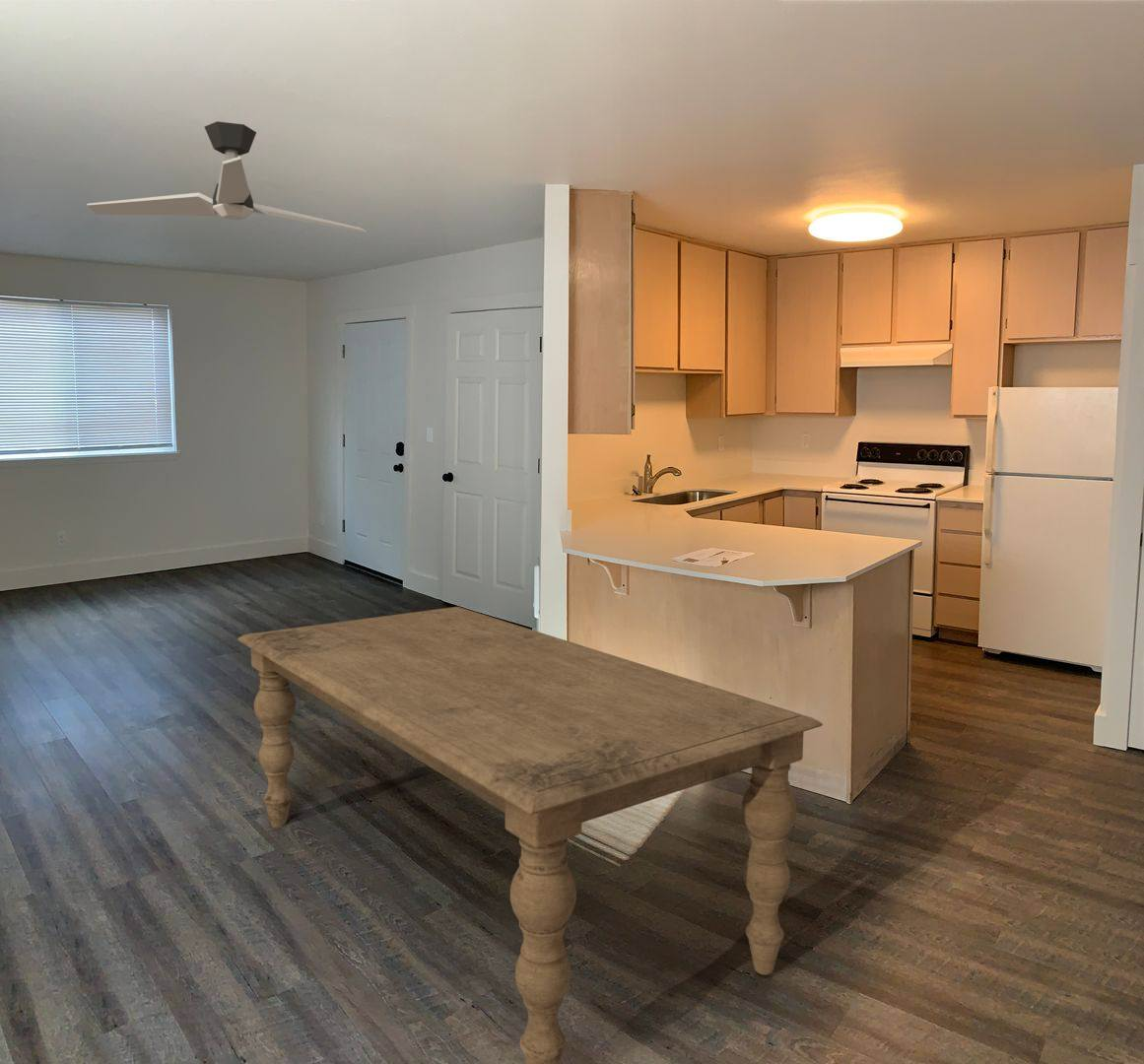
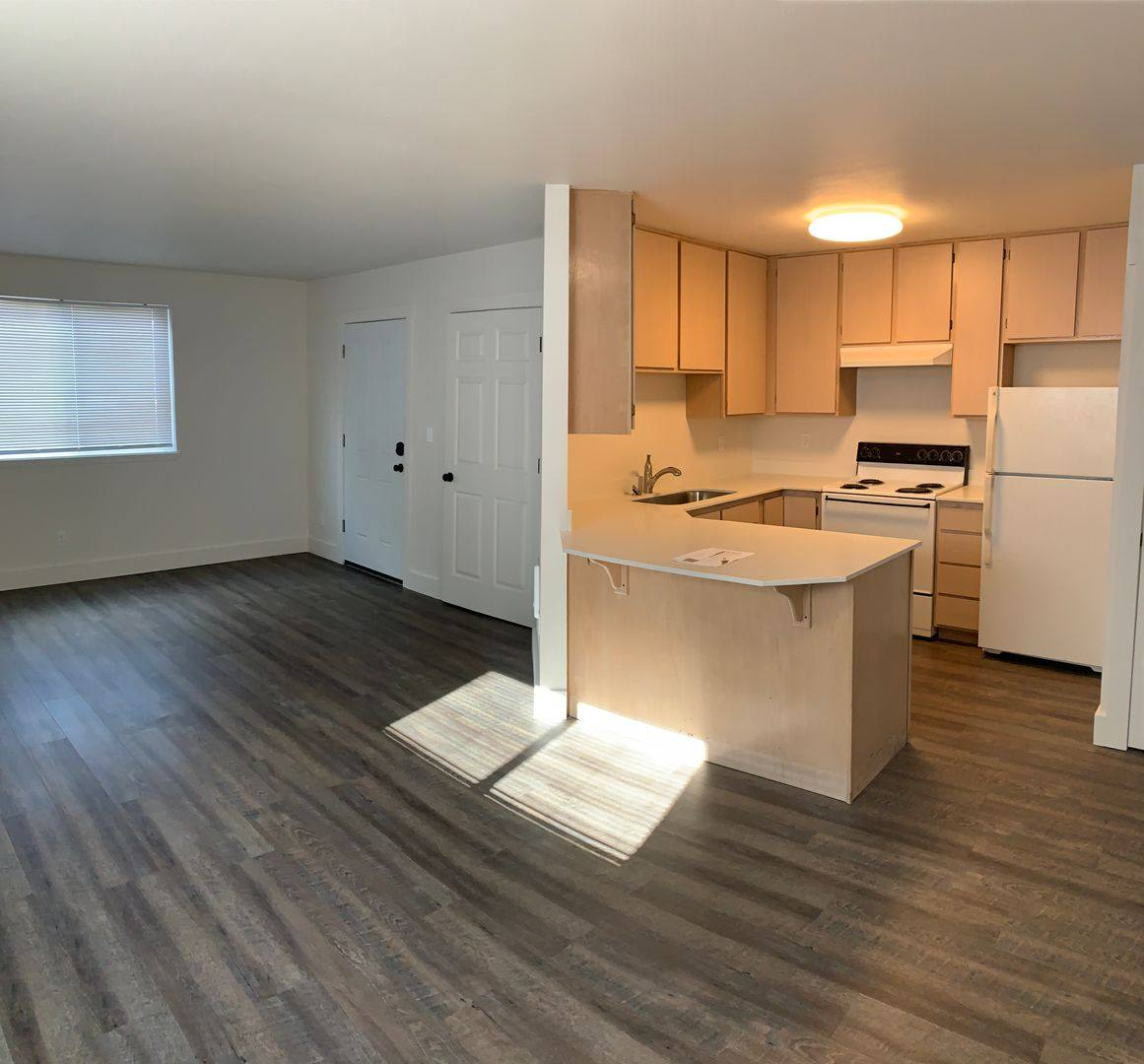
- ceiling fan (232, 164)
- dining table (483, 778)
